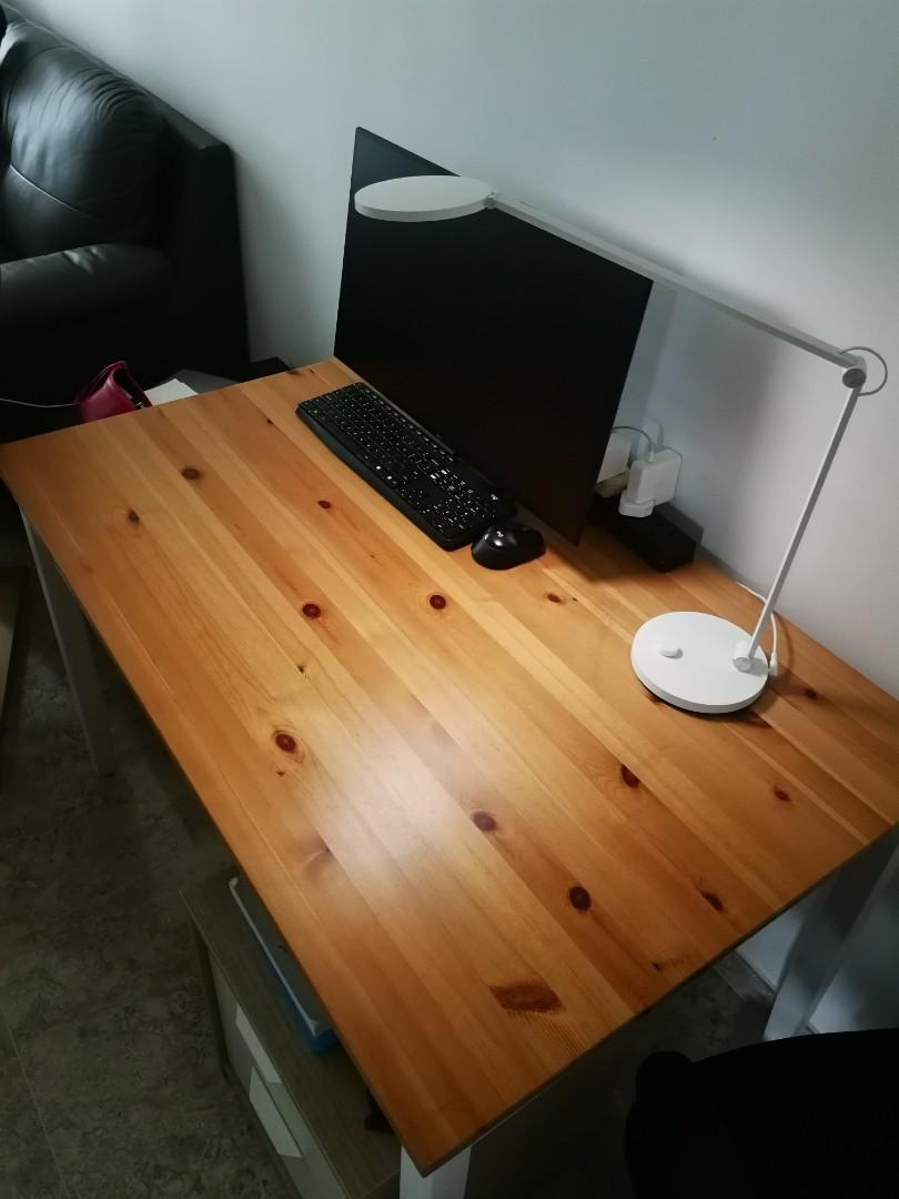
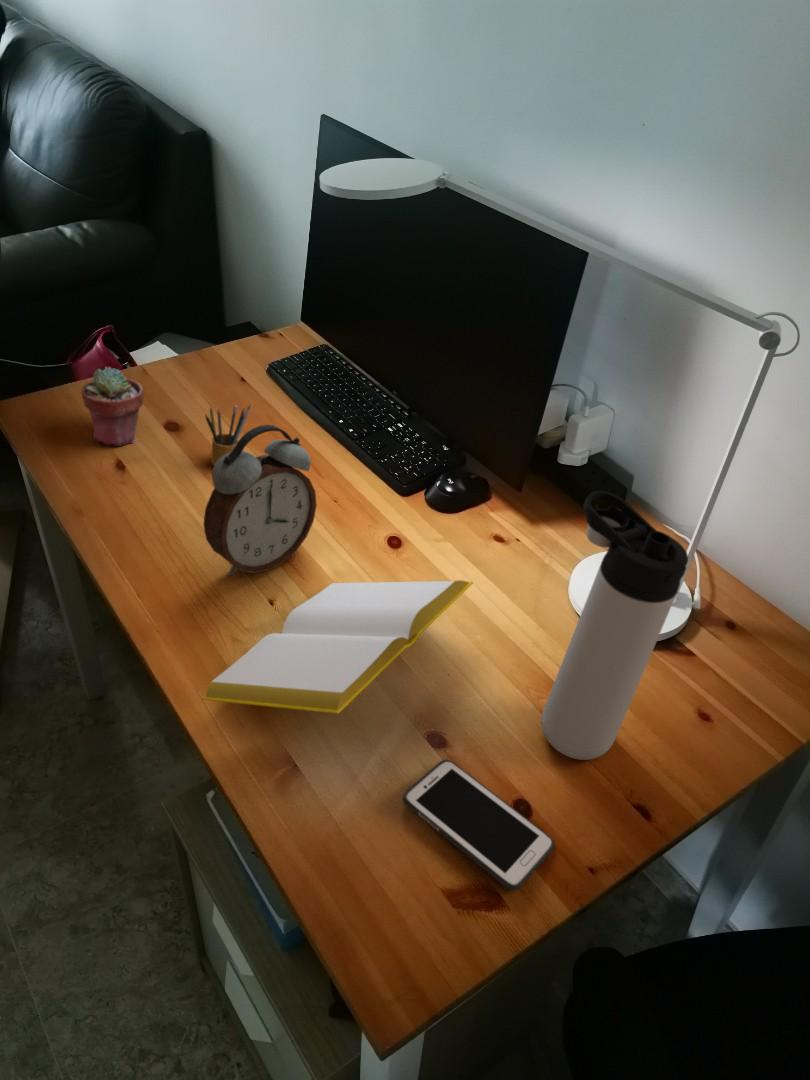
+ alarm clock (260, 497)
+ thermos bottle (597, 632)
+ pencil box (224, 435)
+ notepad (342, 632)
+ potted succulent (113, 403)
+ cell phone (477, 821)
